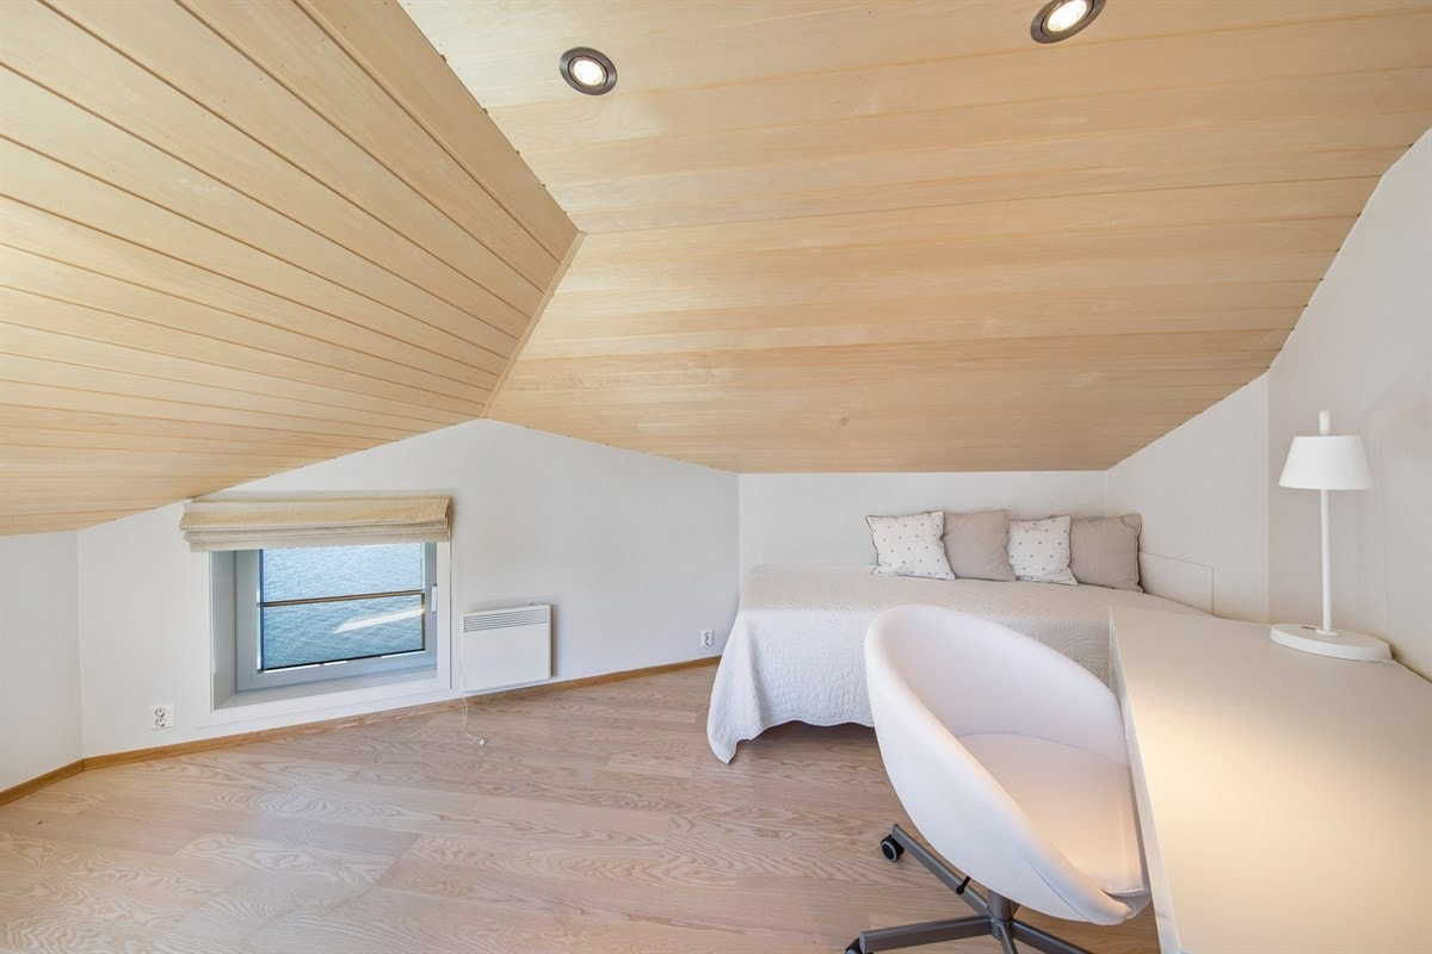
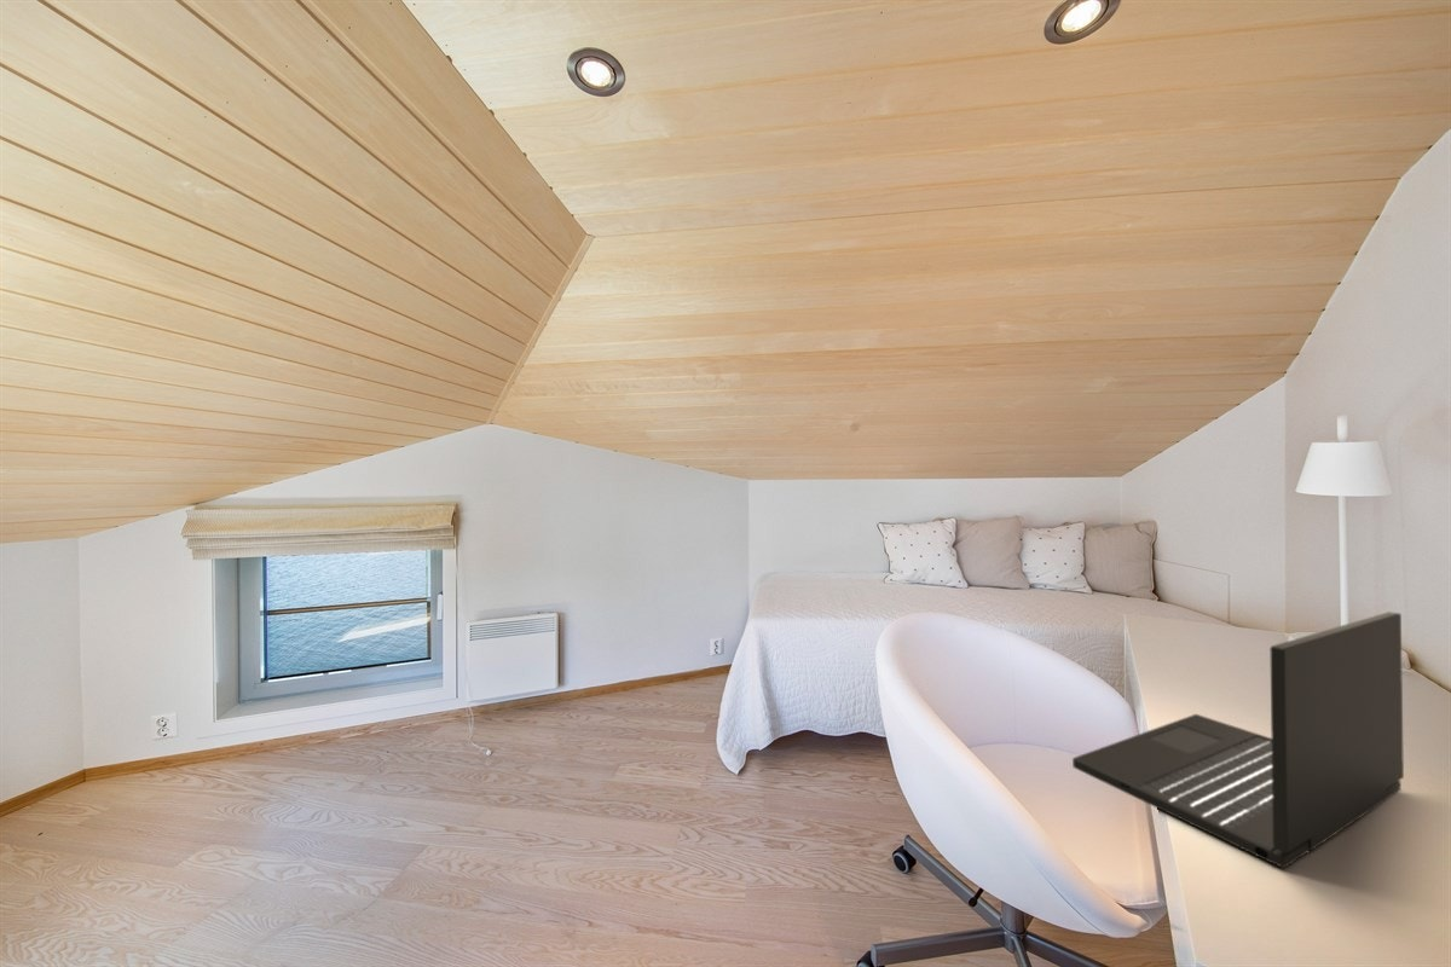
+ laptop (1220, 722)
